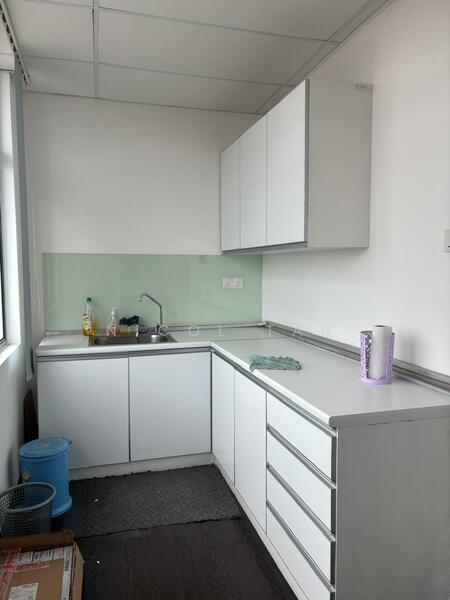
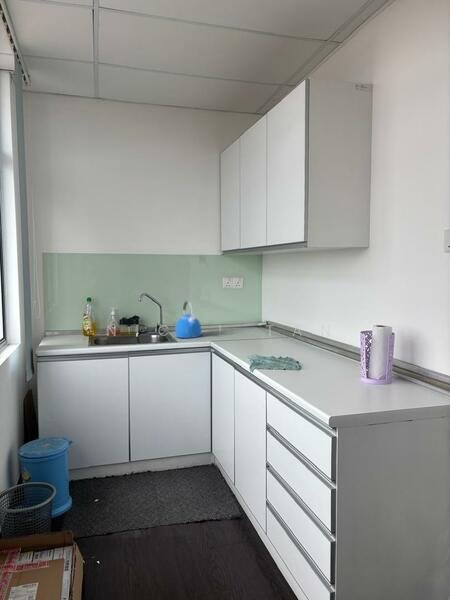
+ kettle (189, 319)
